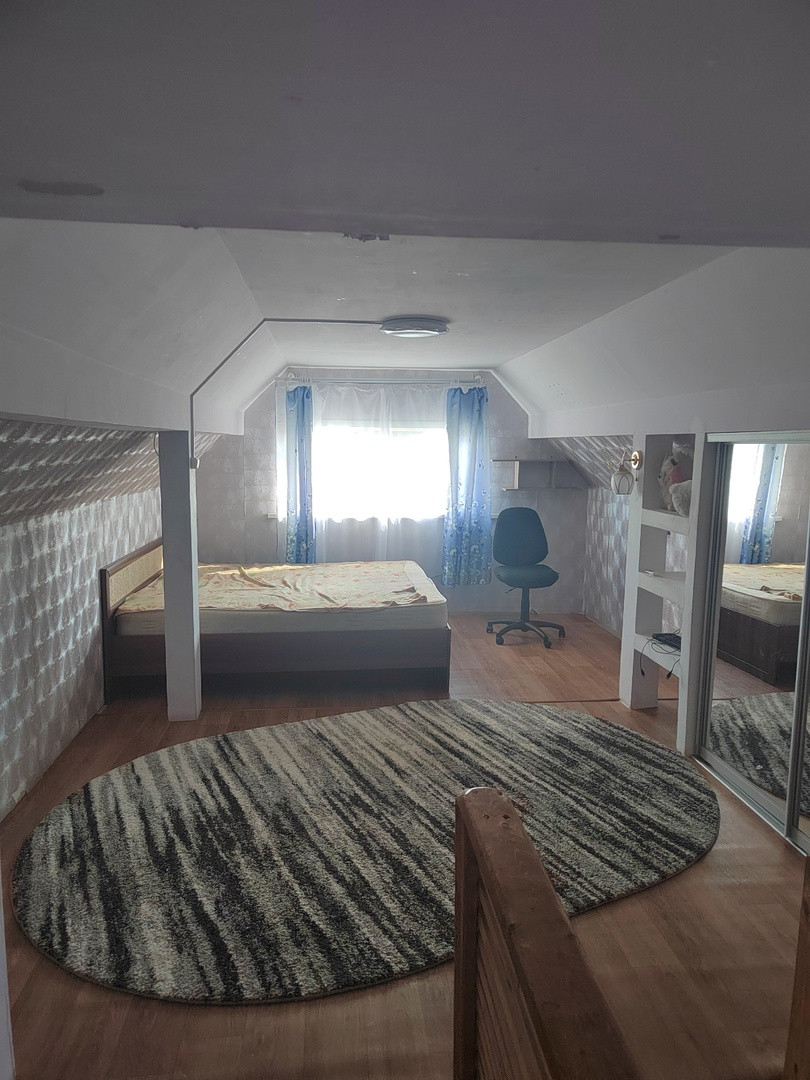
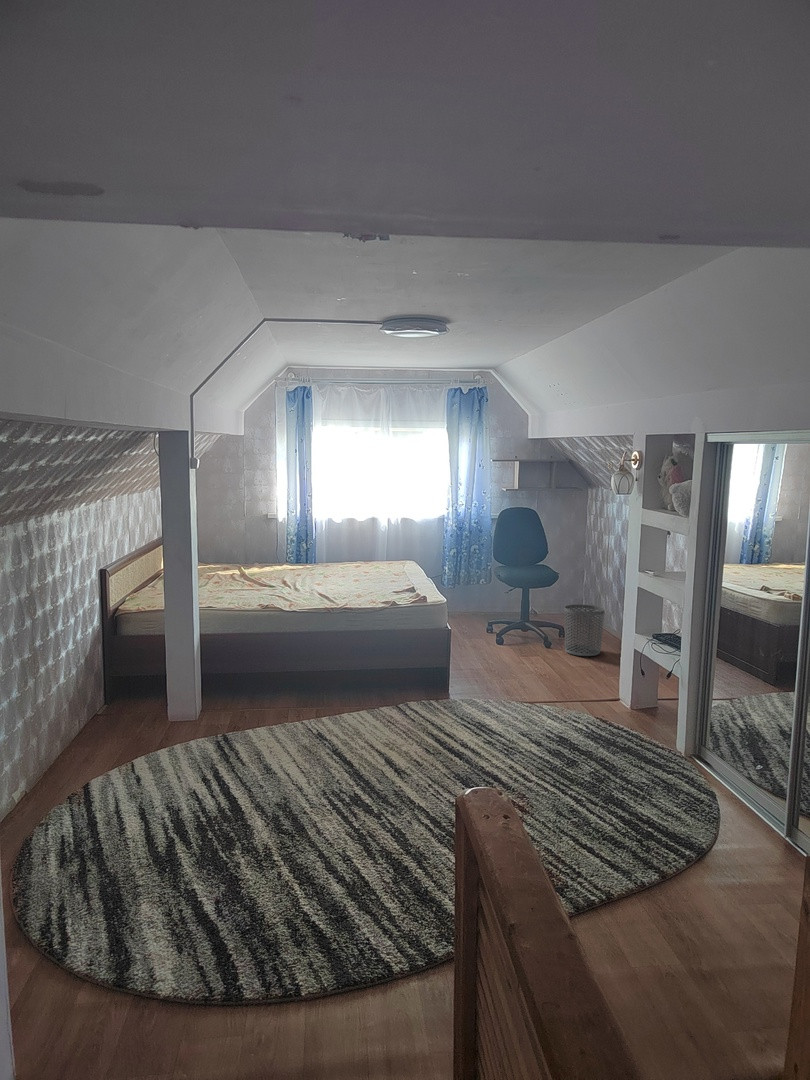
+ waste bin (583, 630)
